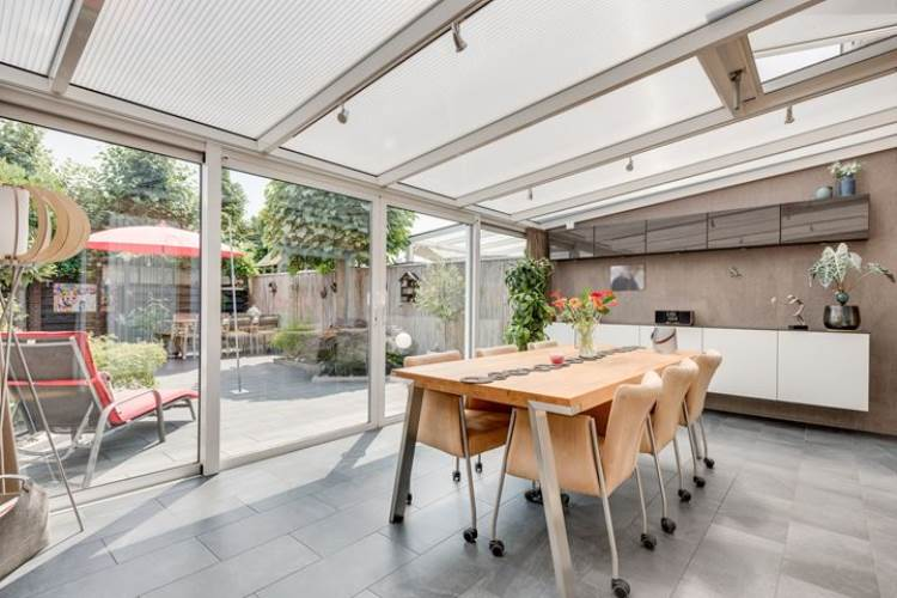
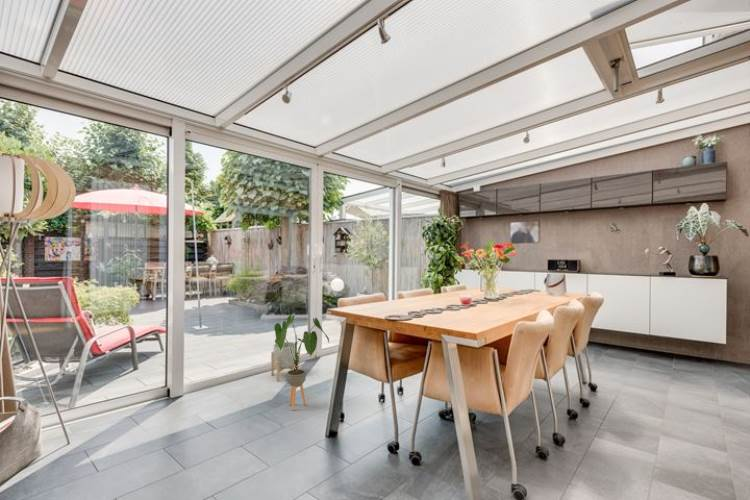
+ house plant (300, 363)
+ planter (285, 360)
